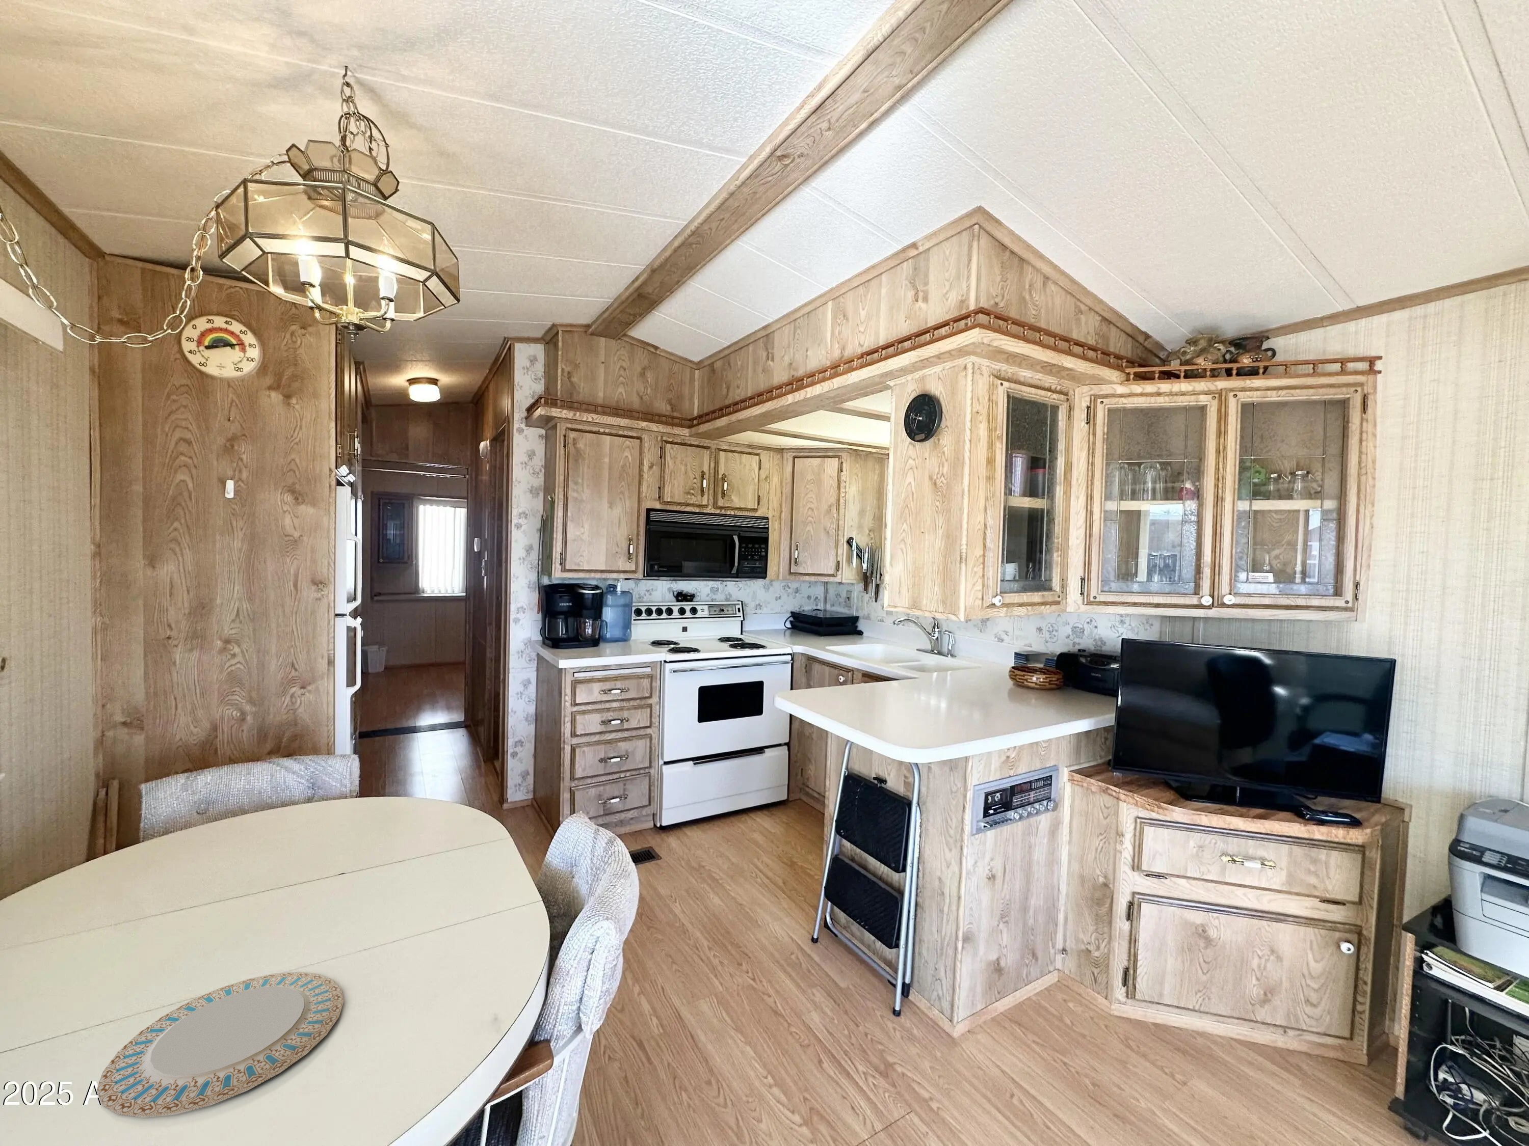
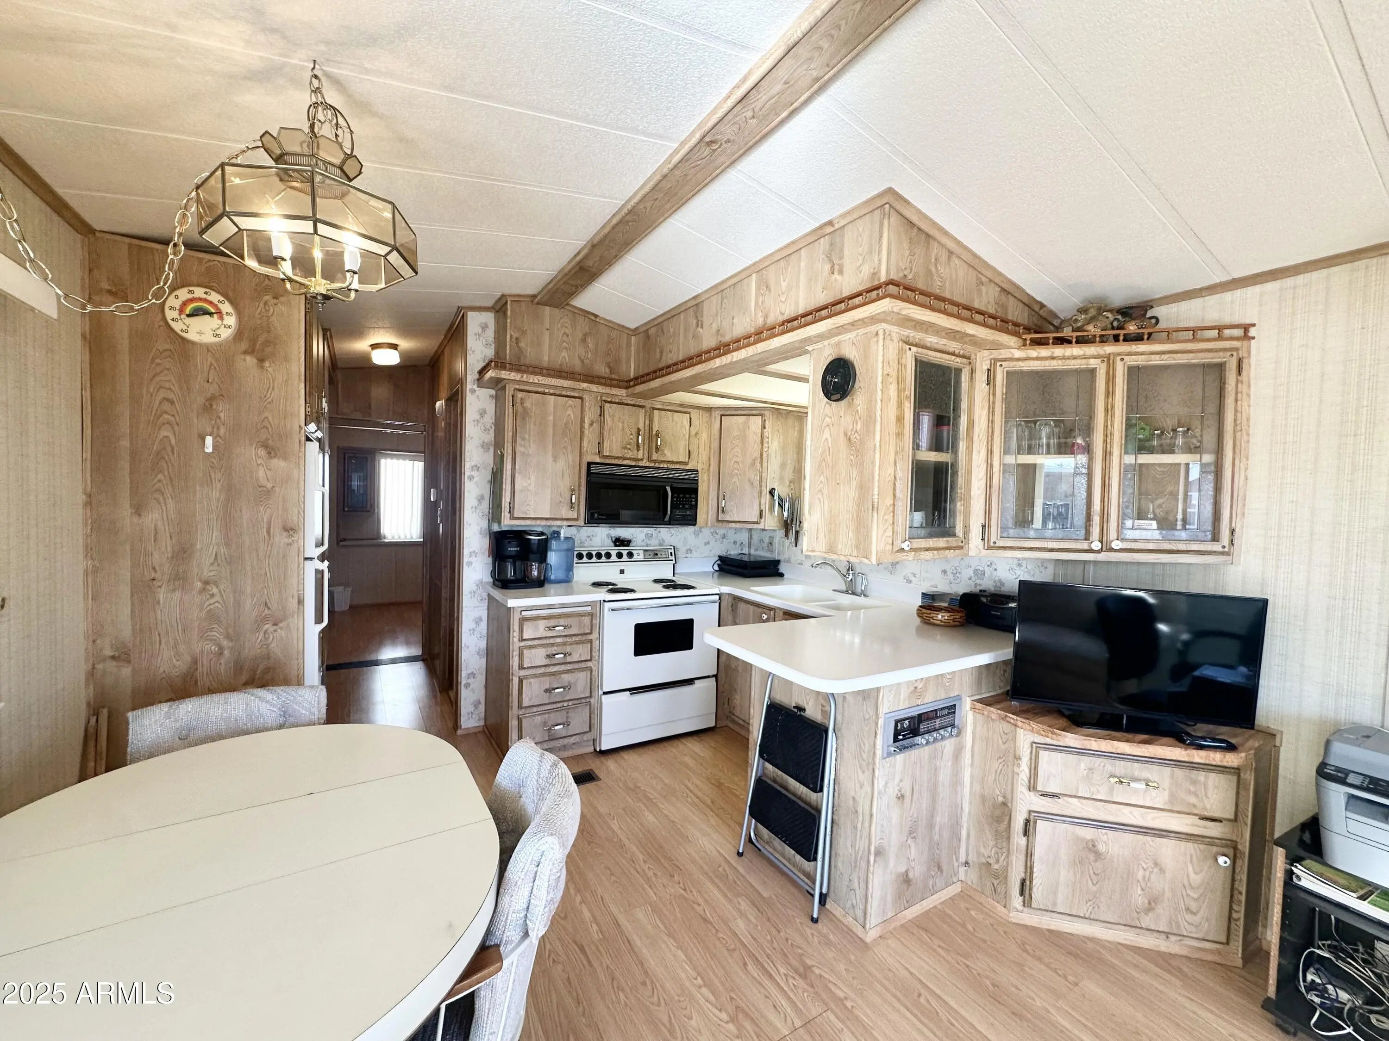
- chinaware (232, 1030)
